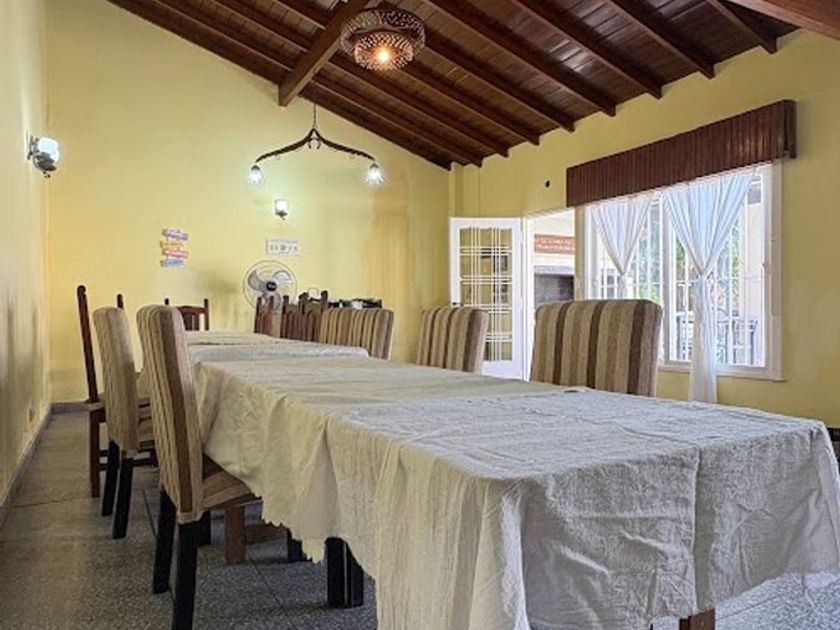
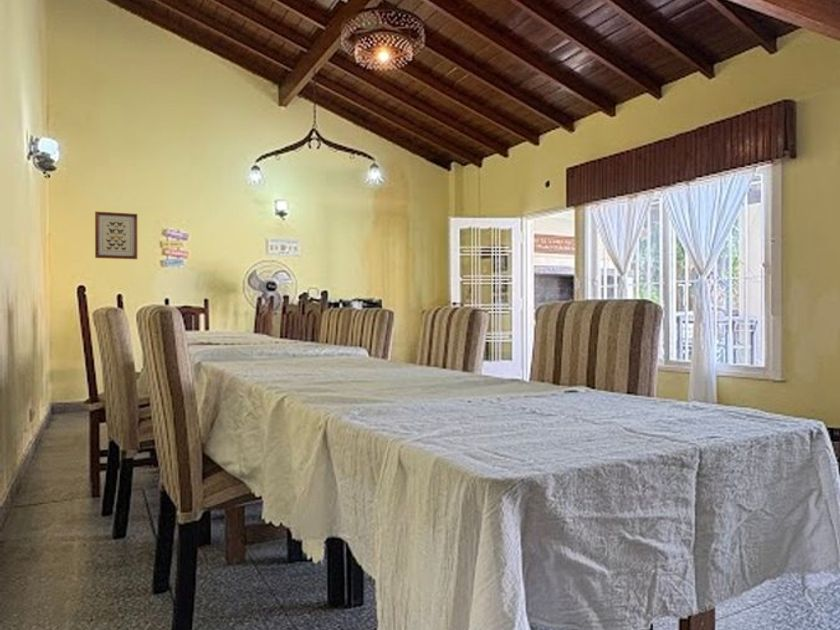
+ wall art (116, 235)
